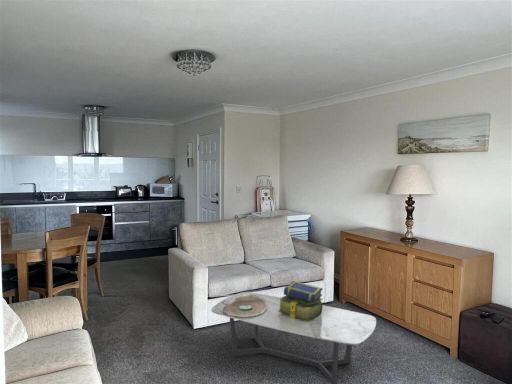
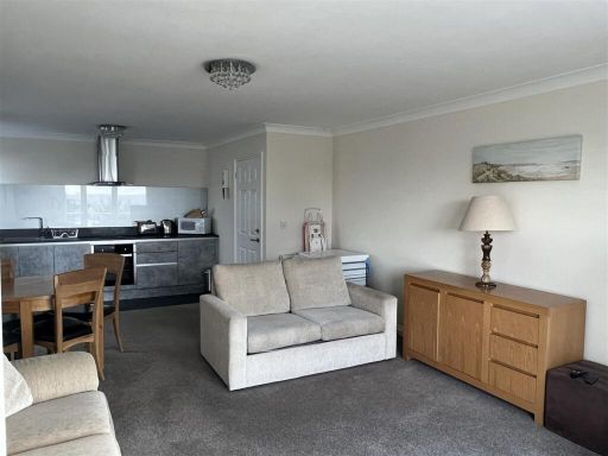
- stack of books (302, 299)
- coffee table (290, 332)
- decorative bowl (245, 305)
